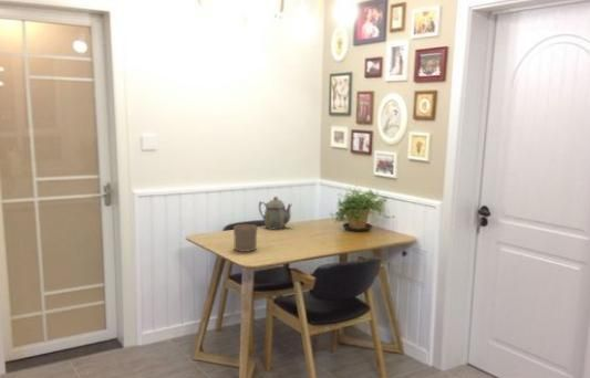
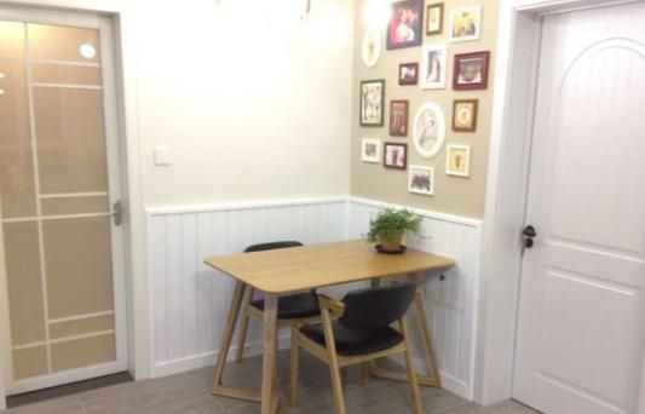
- cup (245, 238)
- teapot (275, 211)
